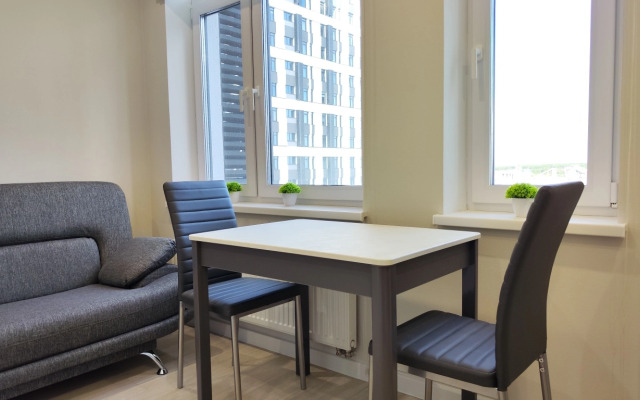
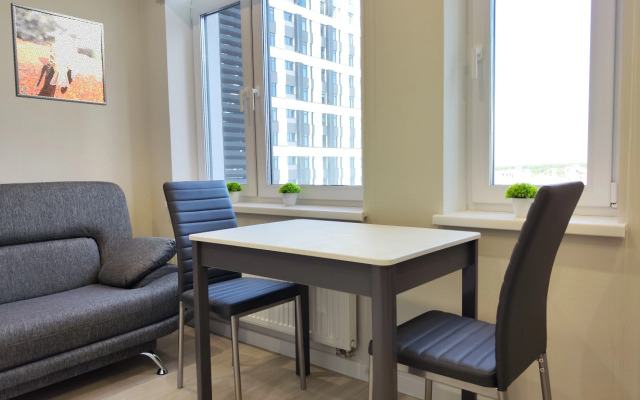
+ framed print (62, 58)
